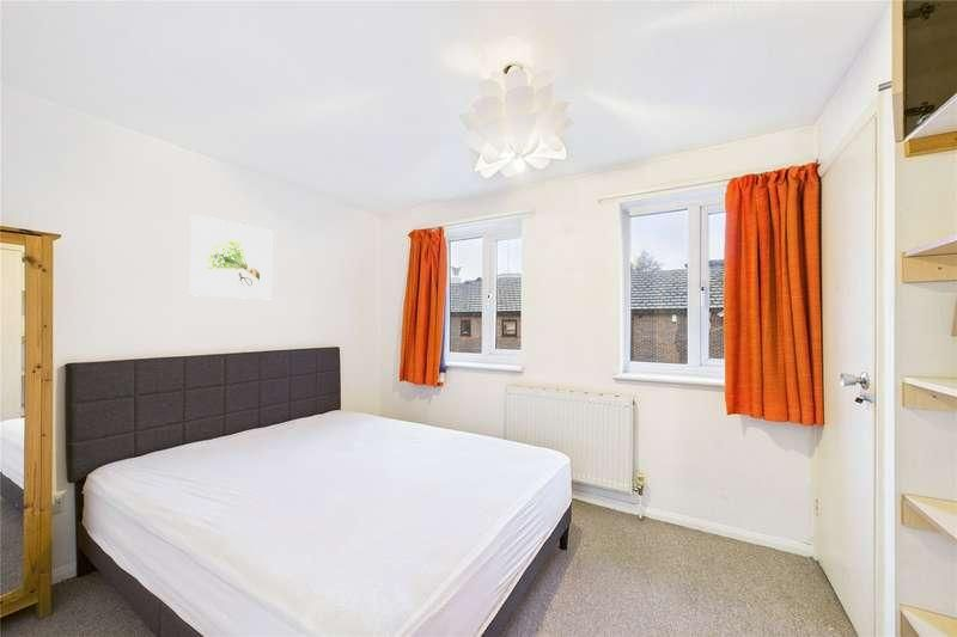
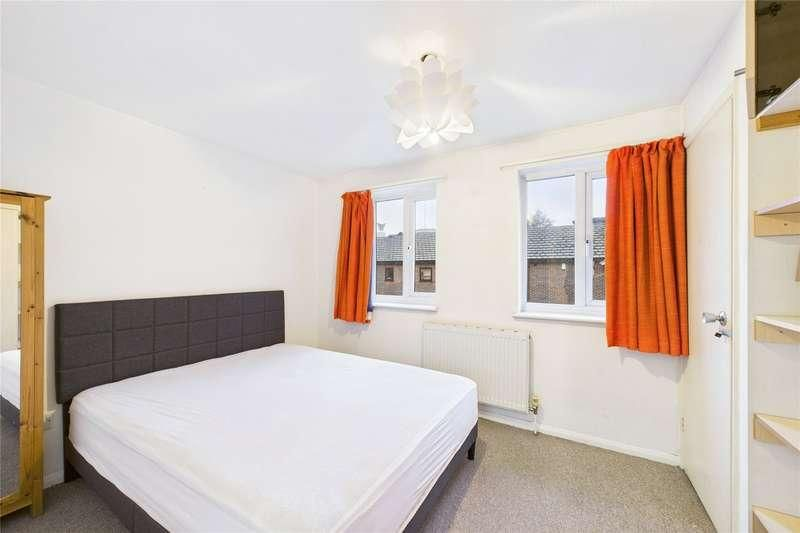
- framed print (233, 259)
